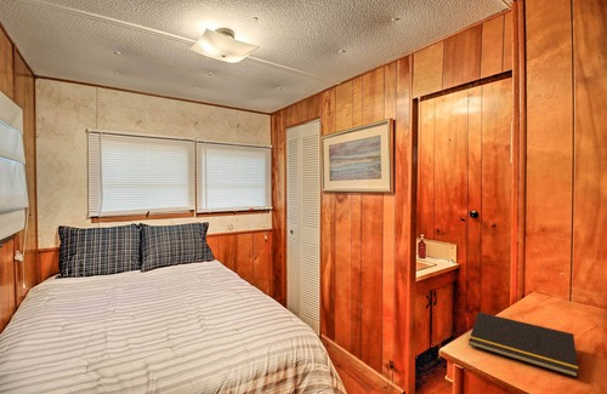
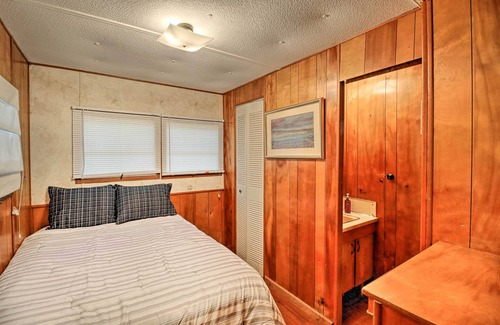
- notepad (520, 338)
